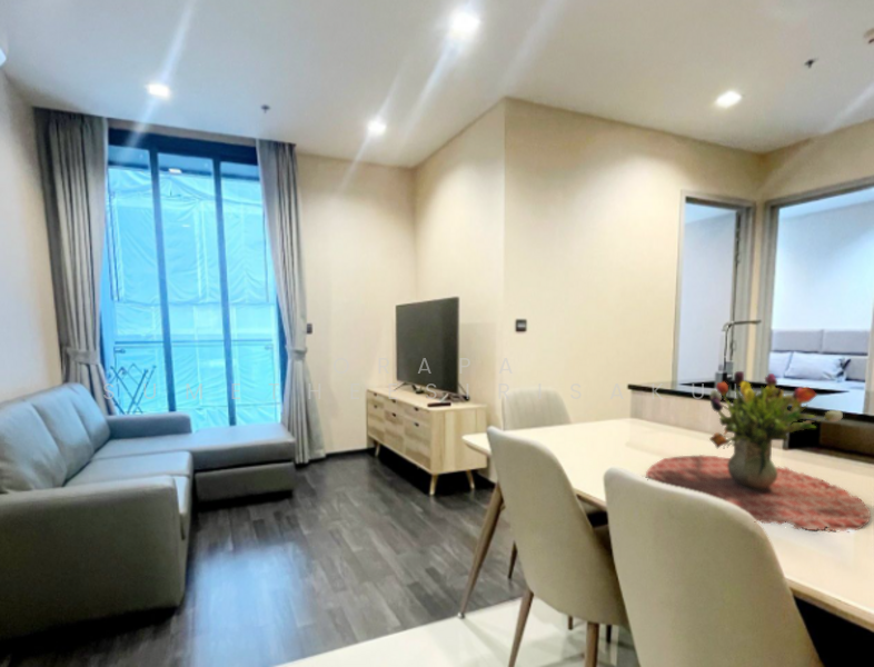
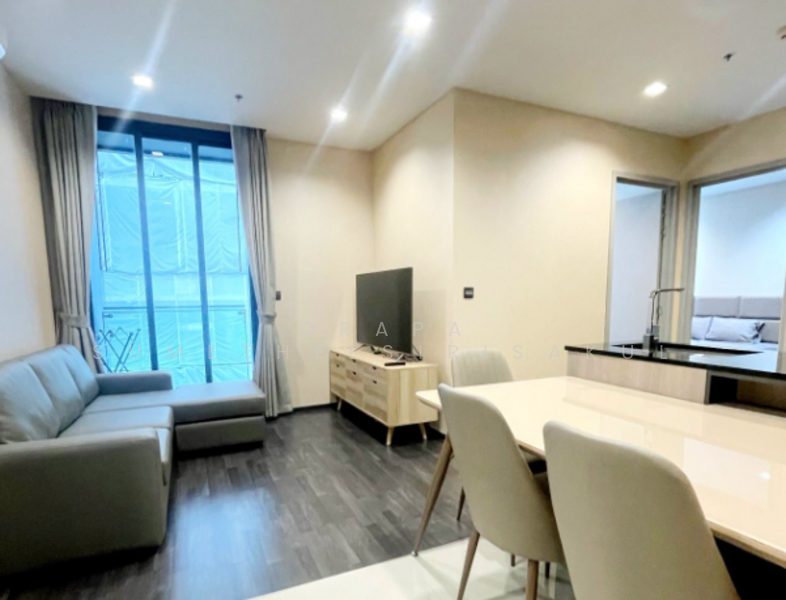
- flower arrangement (746, 432)
